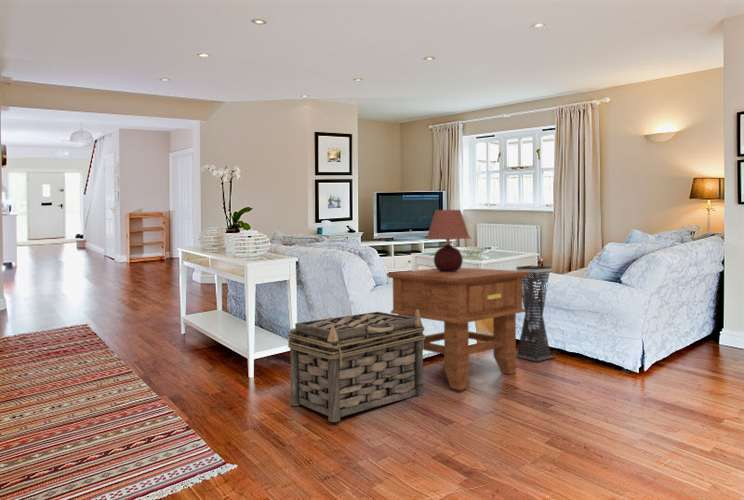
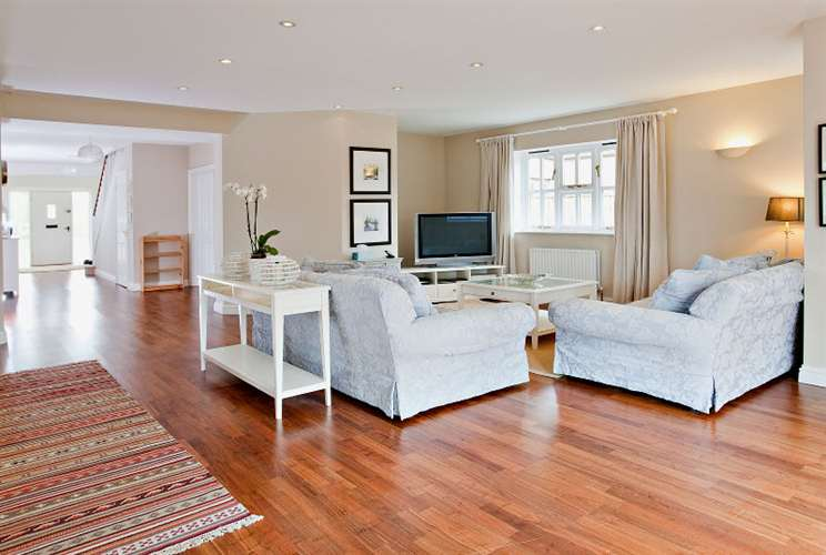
- side table (457, 322)
- basket (360, 356)
- table lamp (448, 240)
- pedestal (533, 311)
